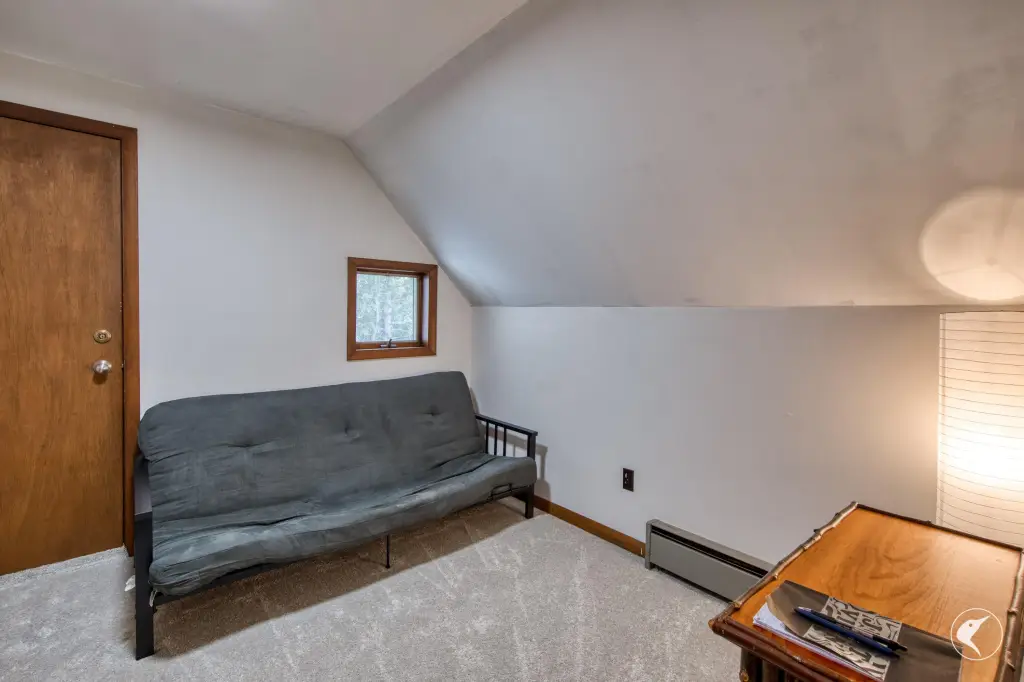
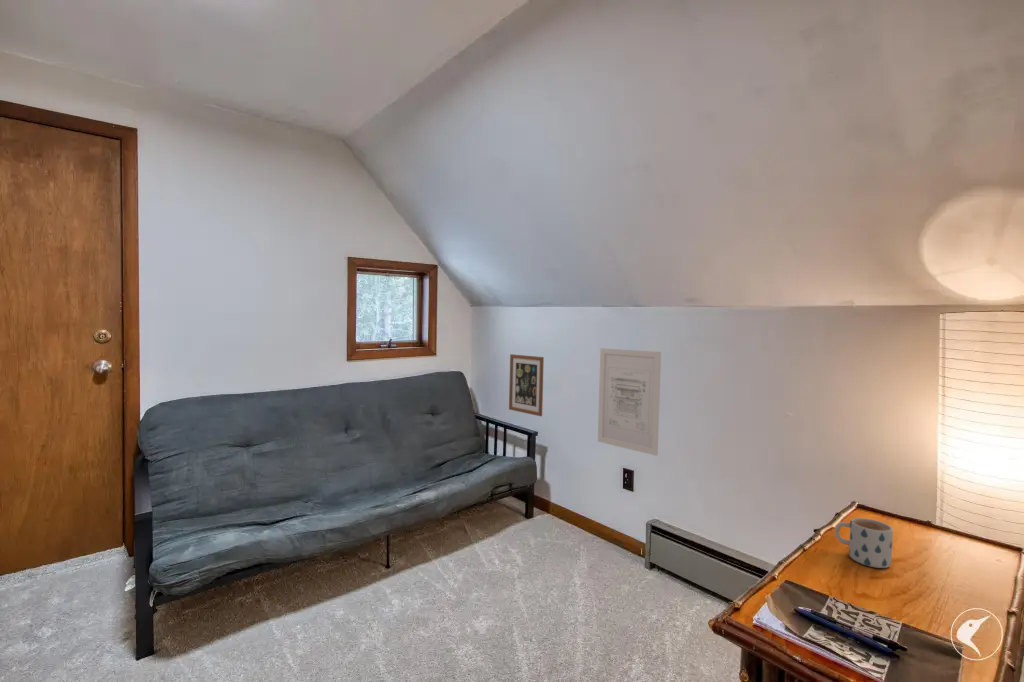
+ wall art (525, 384)
+ mug (862, 540)
+ wall art (627, 399)
